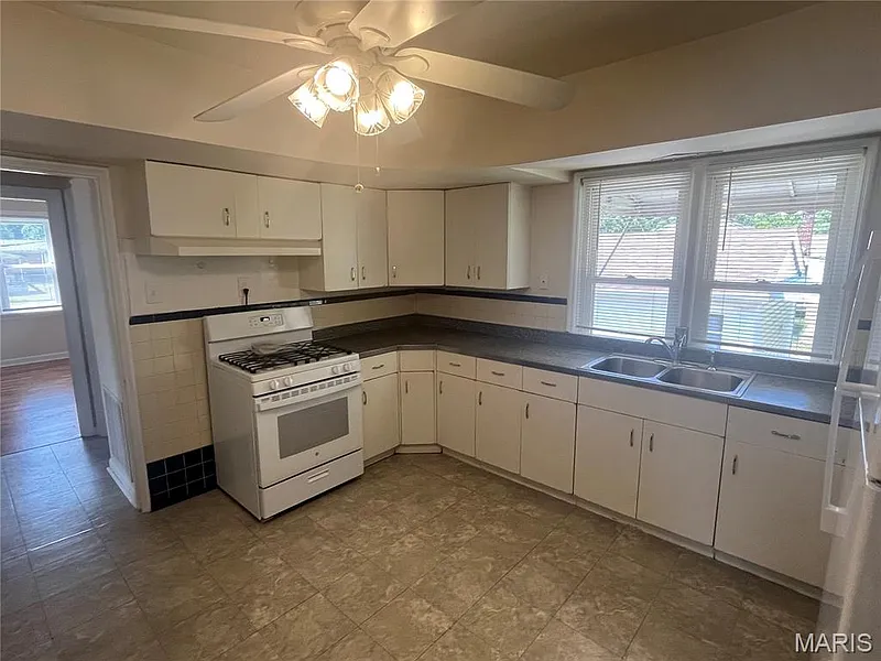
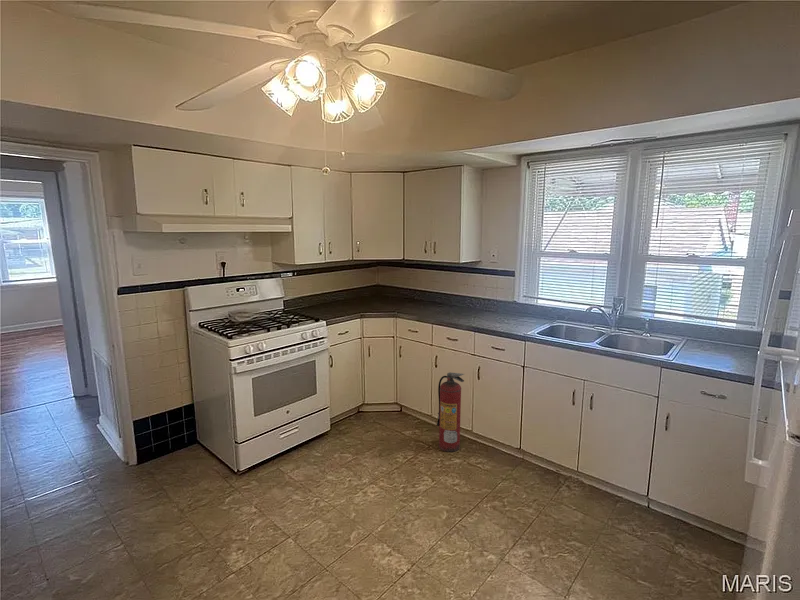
+ fire extinguisher (449, 409)
